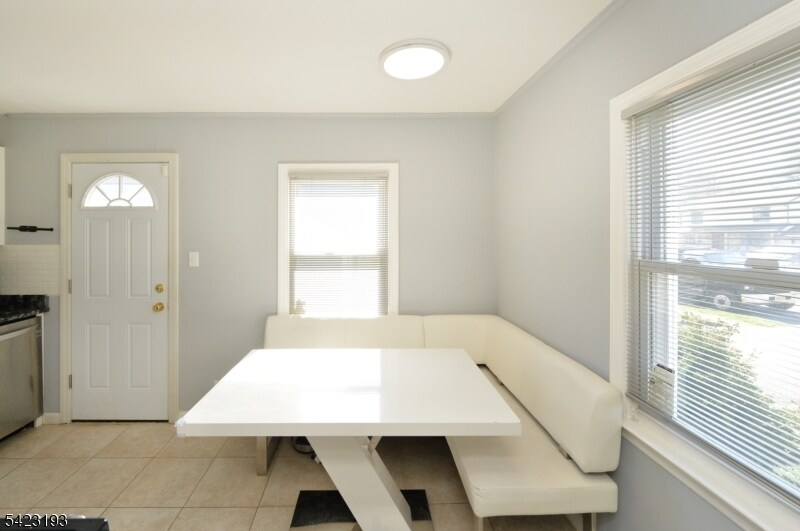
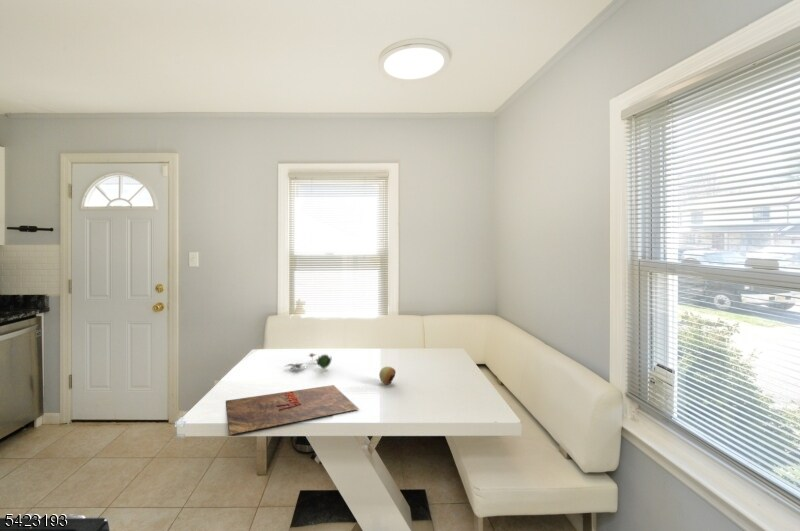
+ placemat (287, 399)
+ flower (310, 361)
+ fruit (387, 375)
